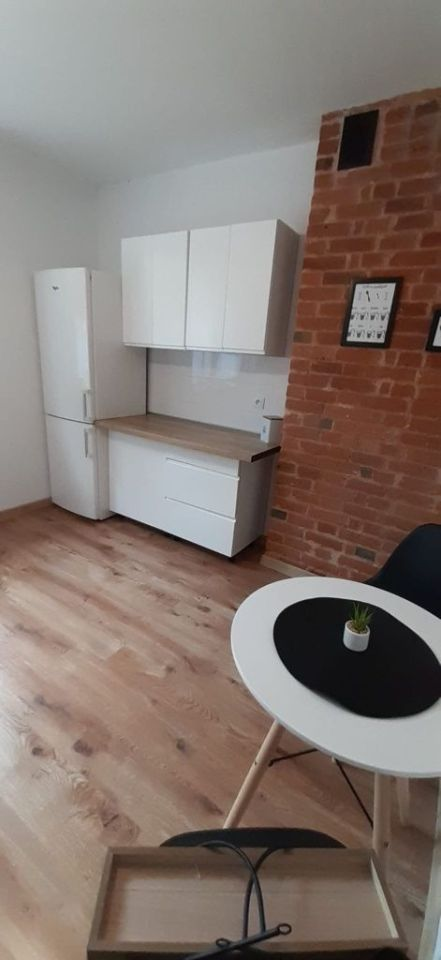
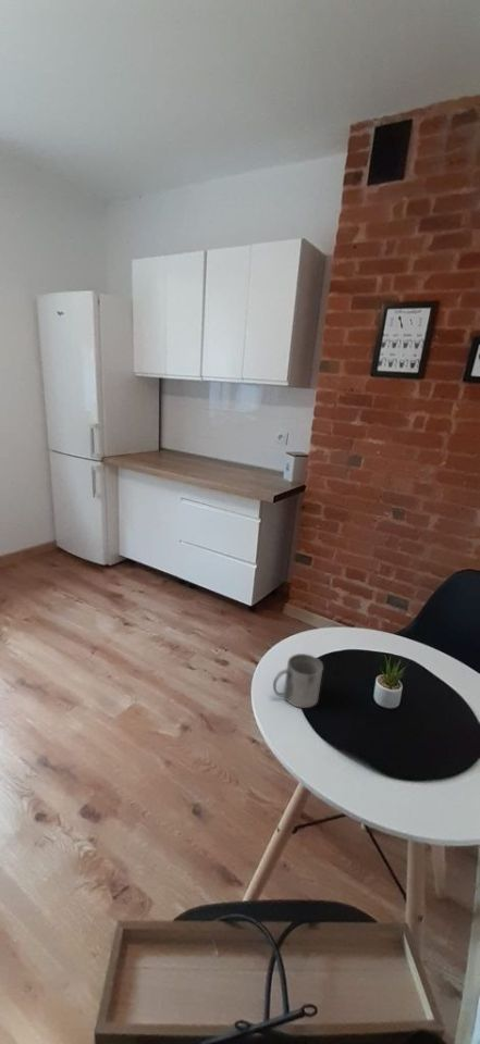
+ mug (296, 681)
